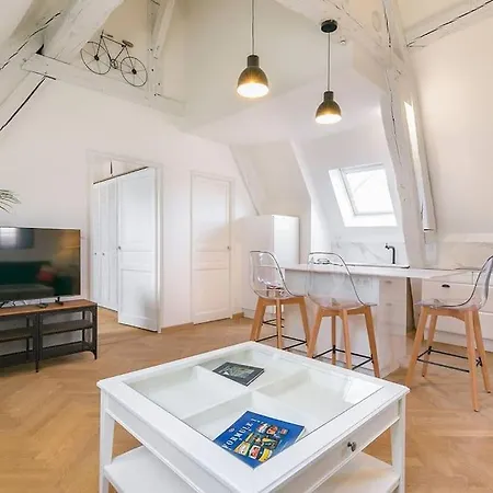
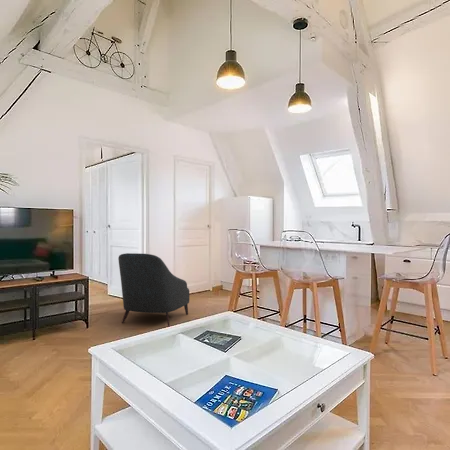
+ armchair (152, 285)
